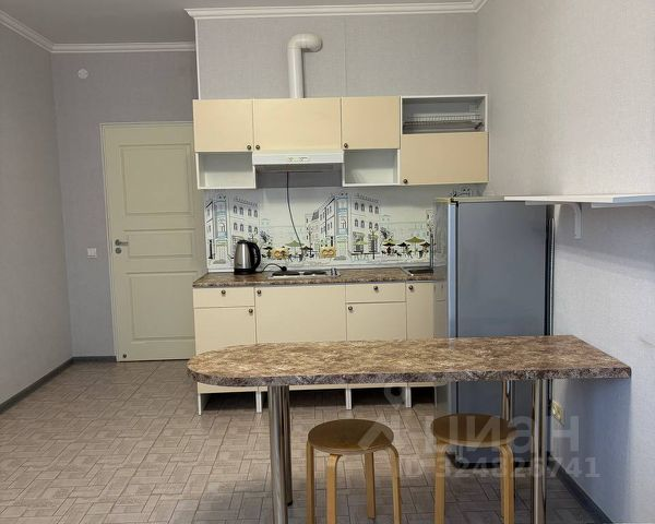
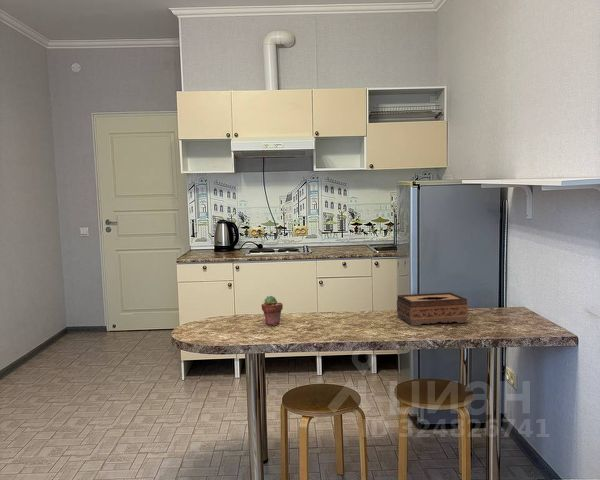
+ tissue box (431, 308)
+ potted succulent (272, 309)
